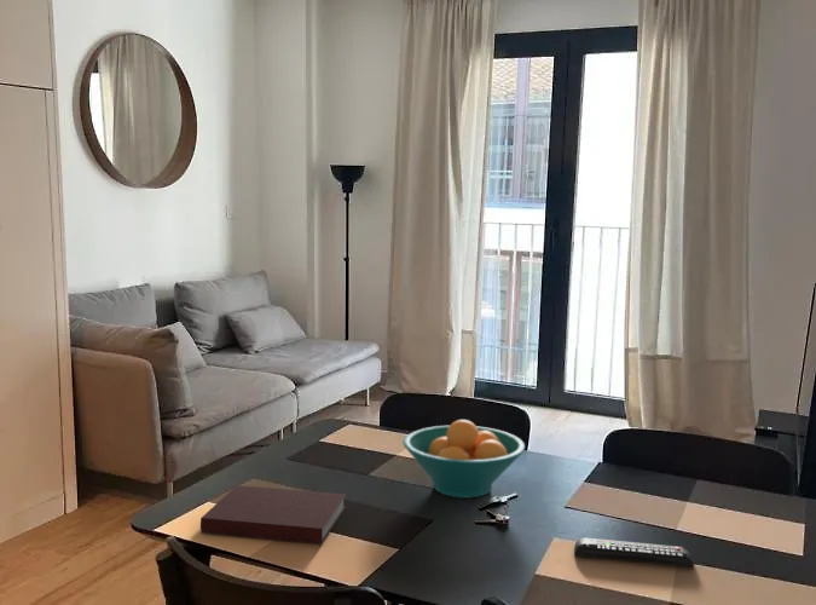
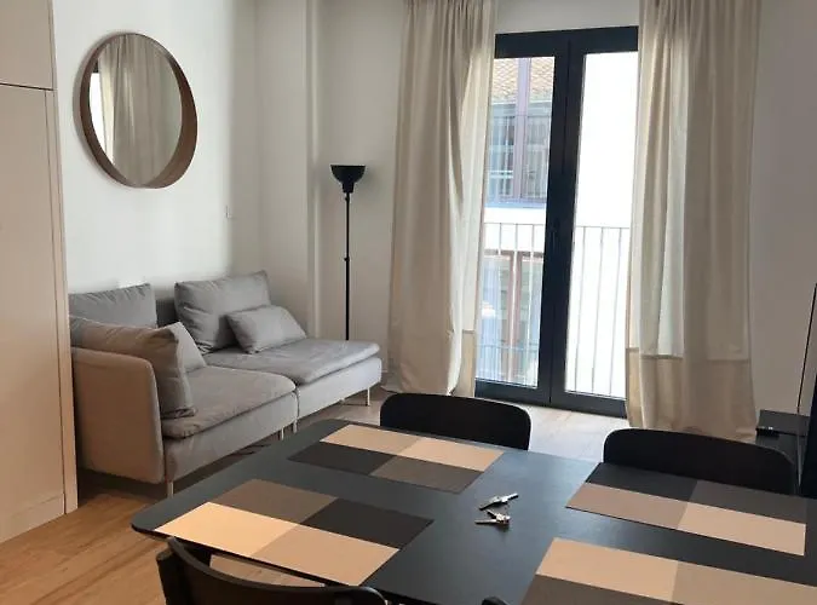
- remote control (632, 552)
- fruit bowl (463, 454)
- notebook (276, 512)
